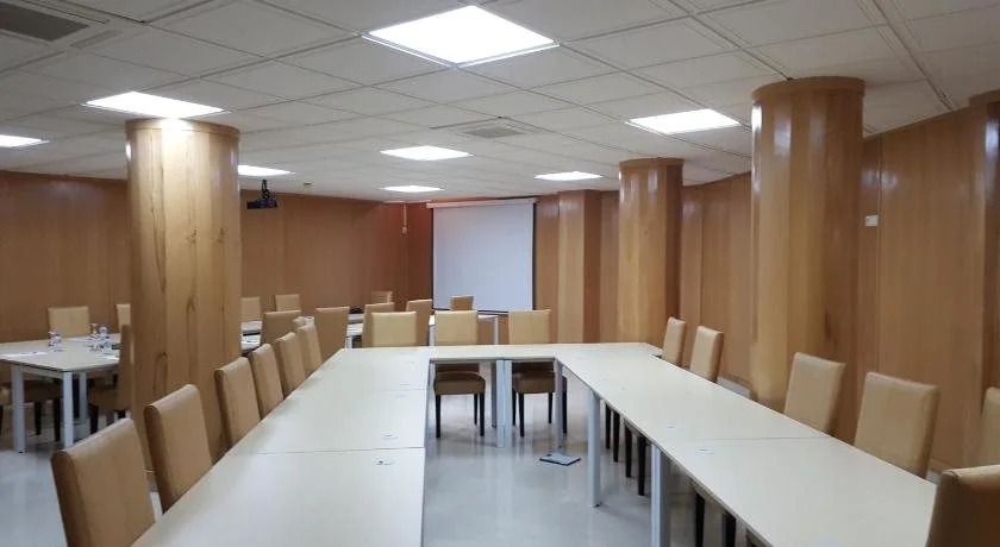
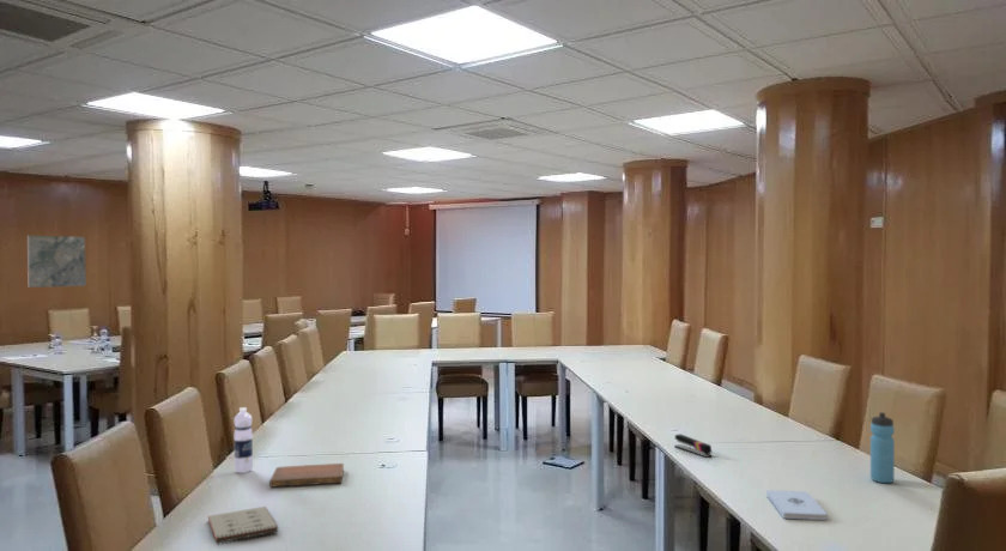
+ notepad (242, 522)
+ map (57, 261)
+ stapler (692, 444)
+ water bottle (881, 446)
+ water bottle (243, 438)
+ notebook (308, 474)
+ notepad (795, 503)
